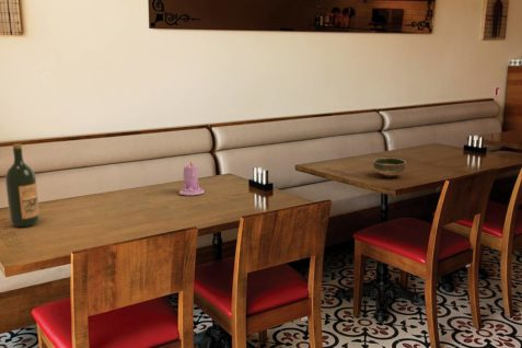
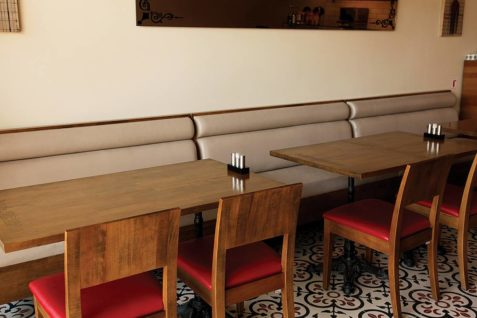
- wine bottle (21, 184)
- bowl (388, 169)
- candle (192, 176)
